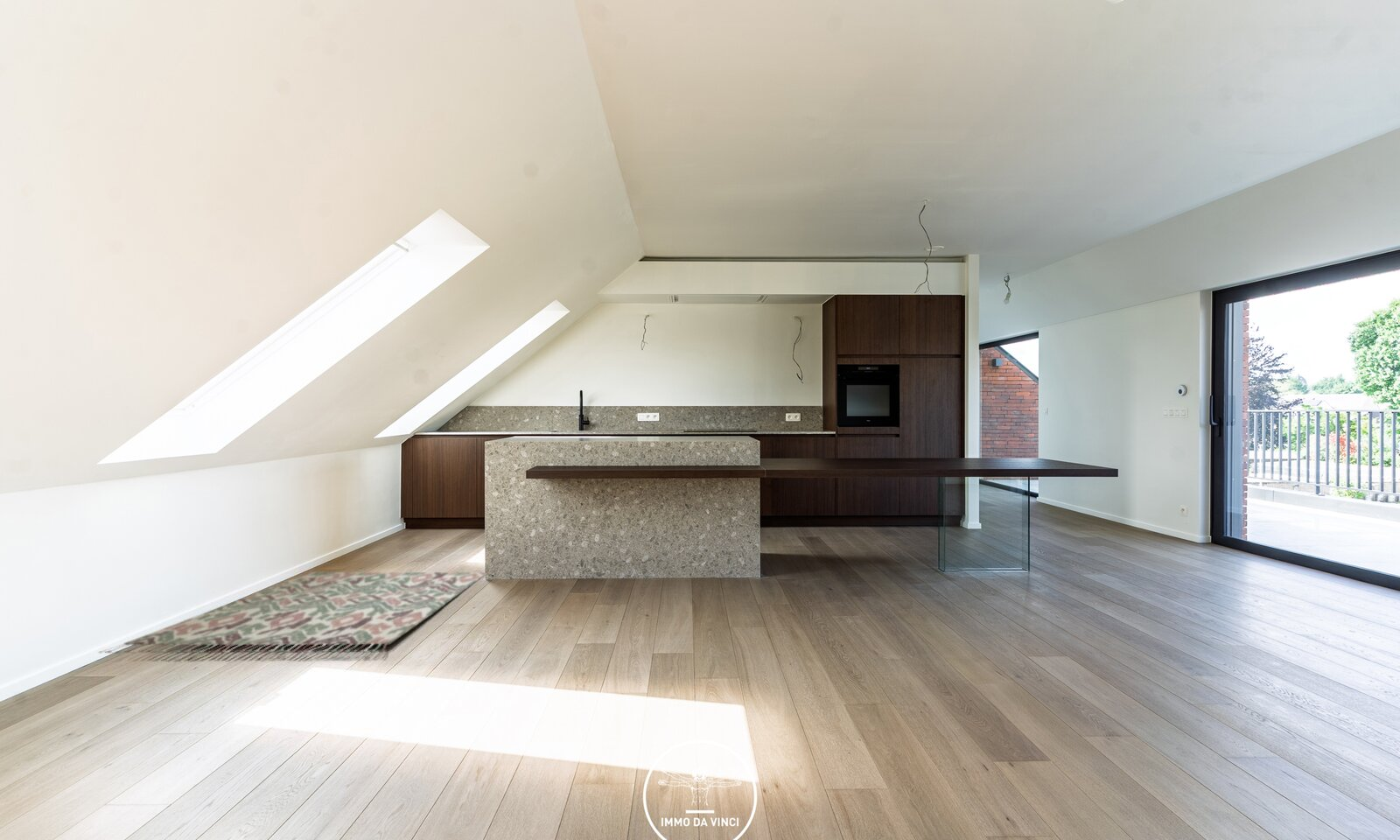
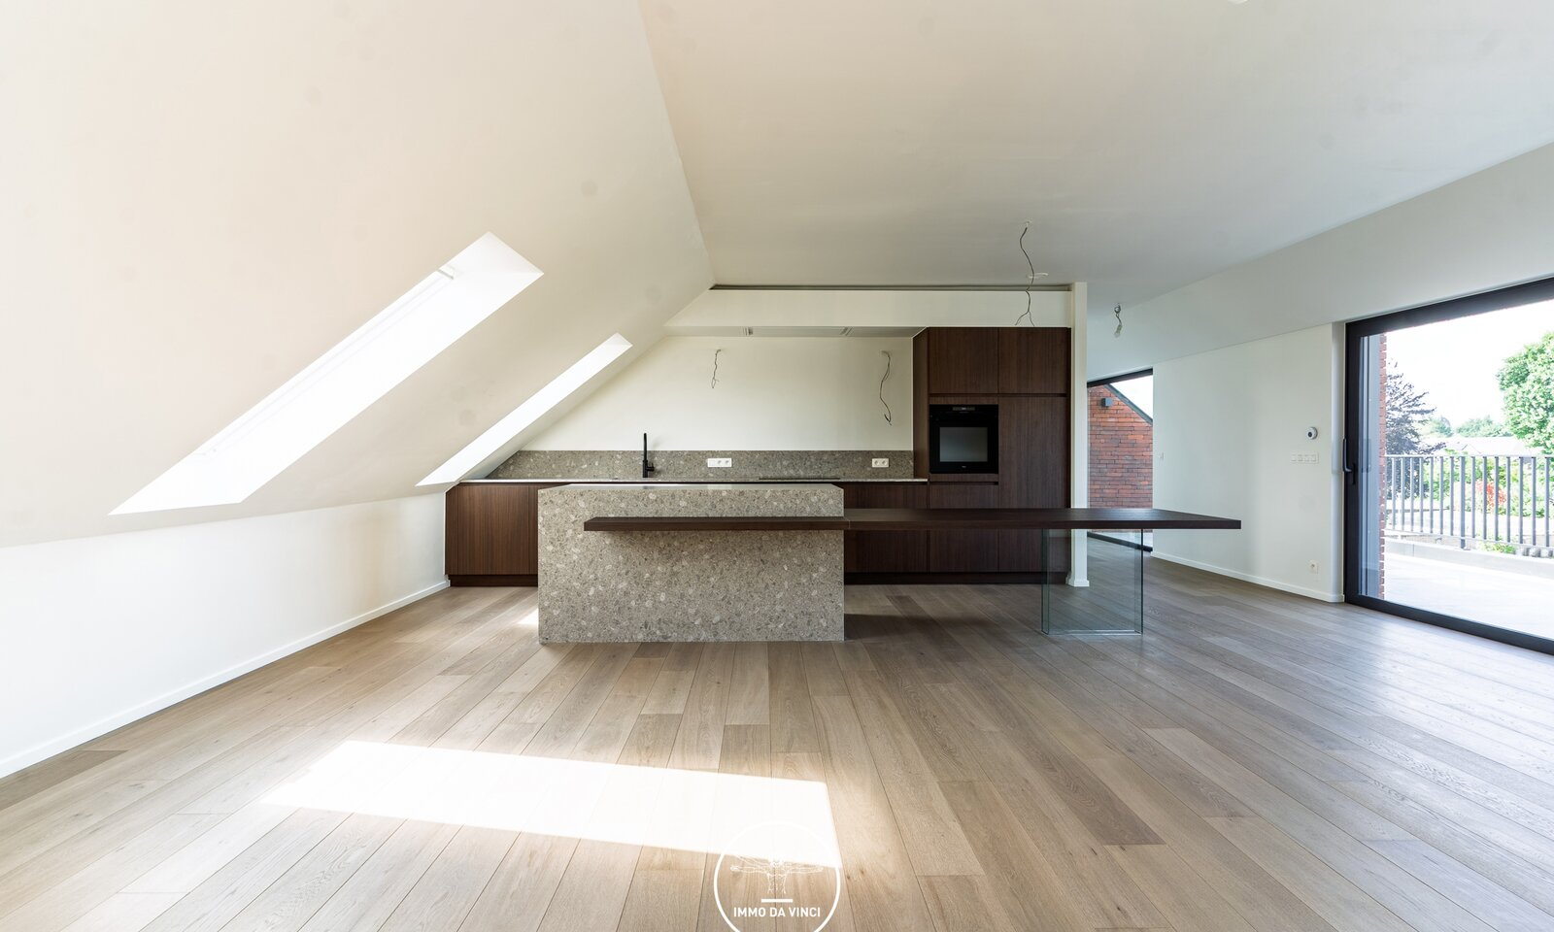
- rug (355, 594)
